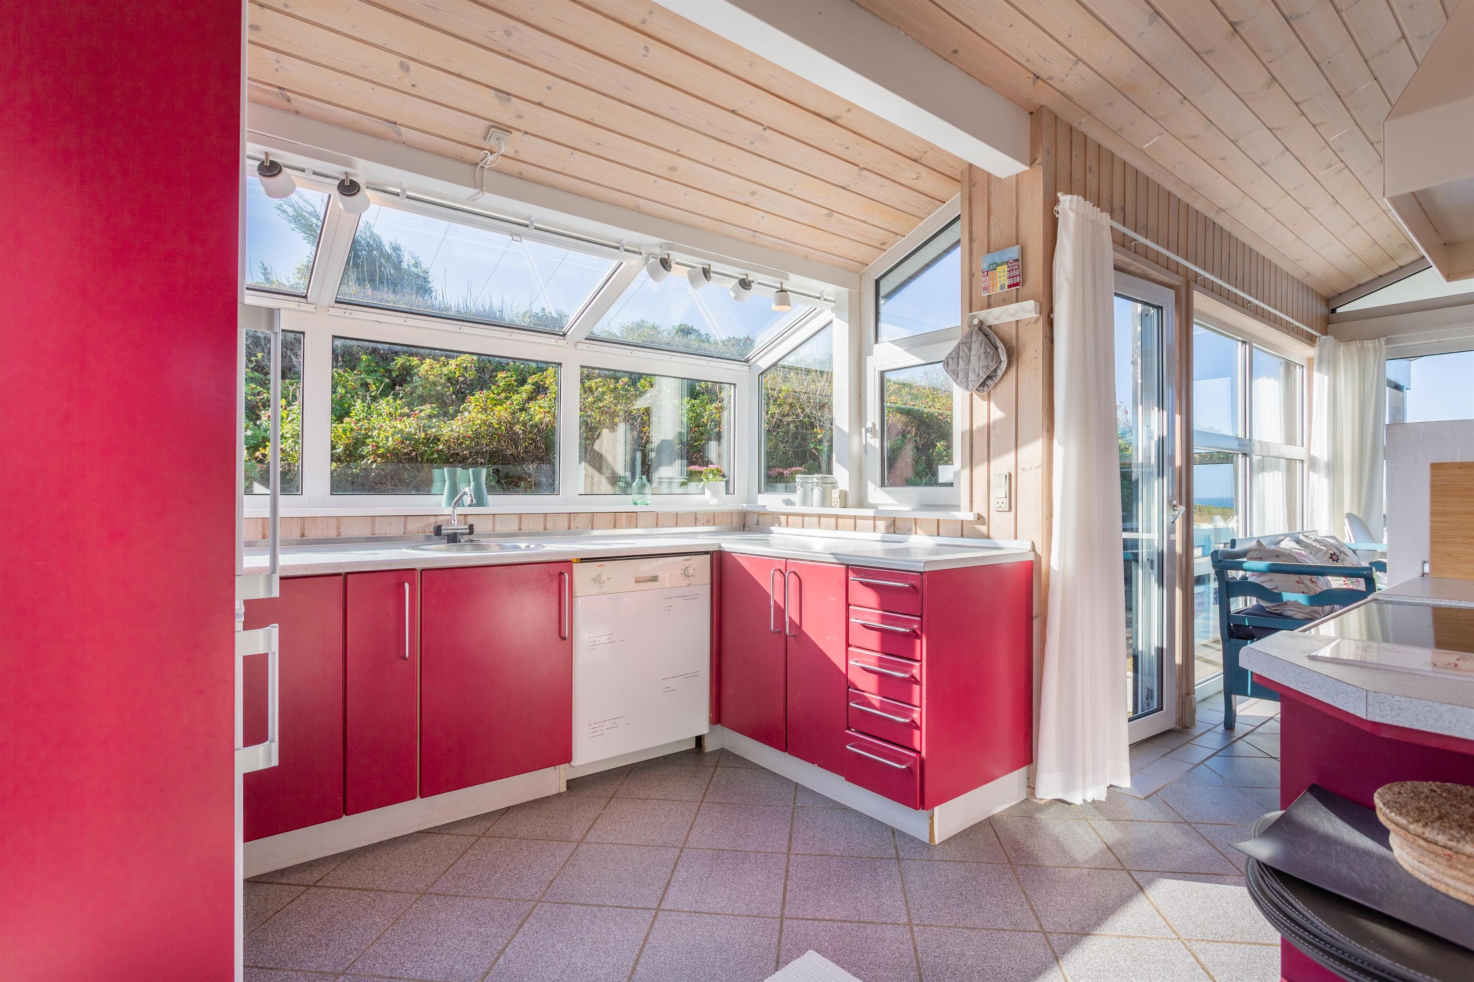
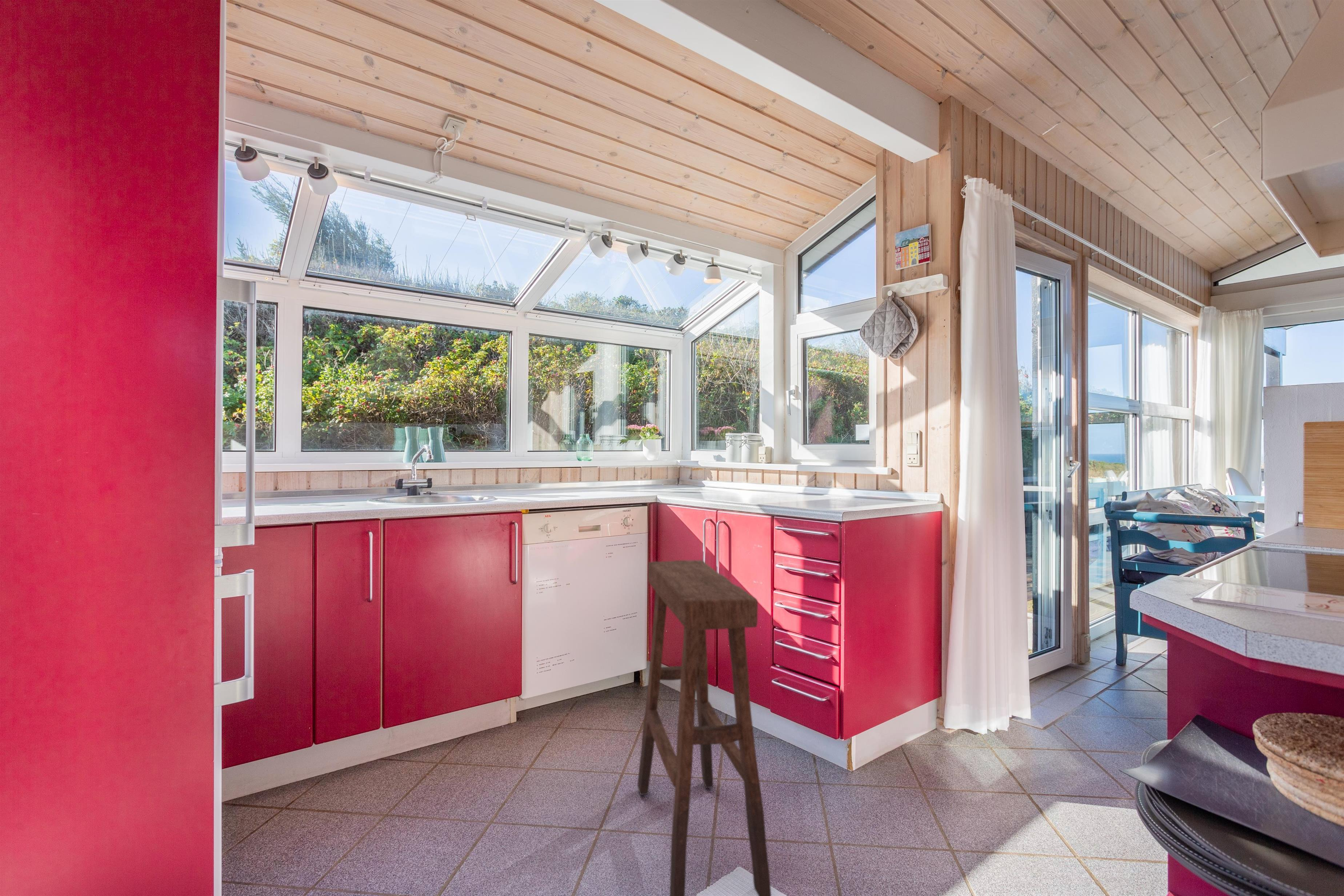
+ stool (695, 707)
